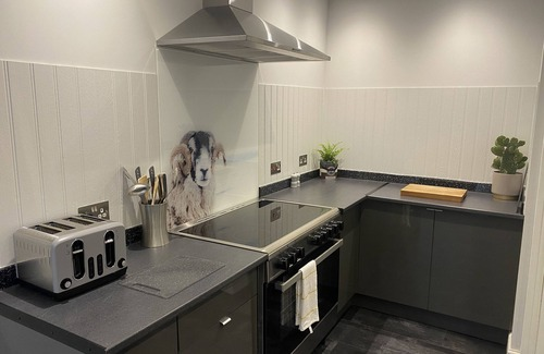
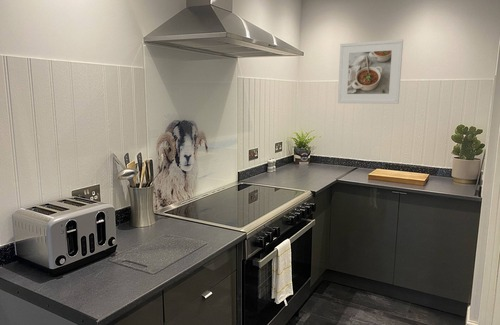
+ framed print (368, 73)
